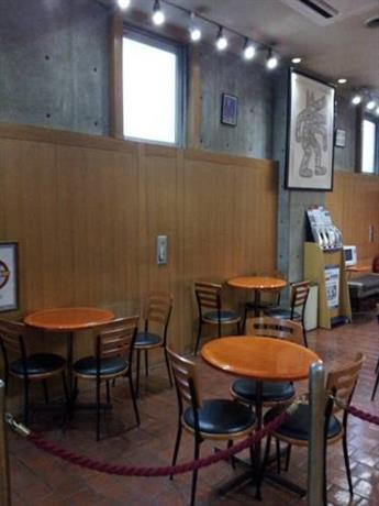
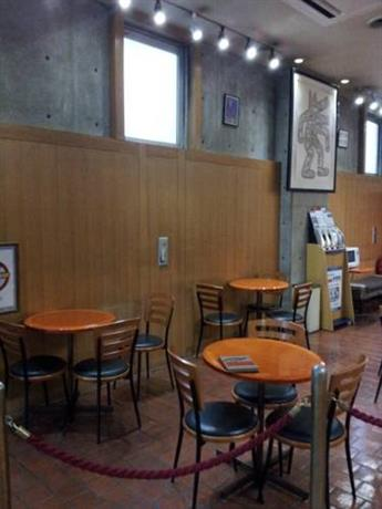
+ book (237, 363)
